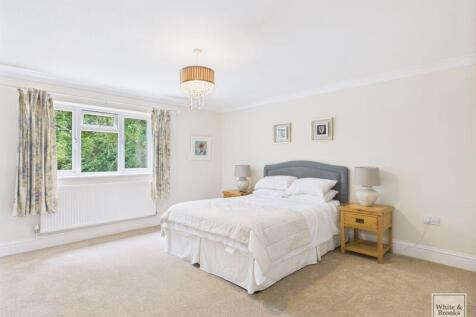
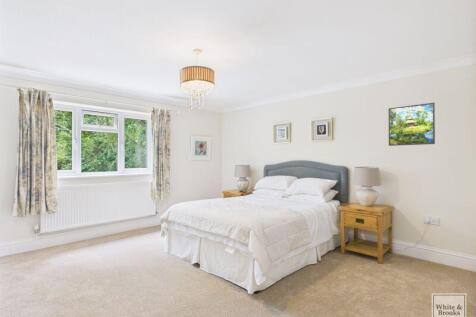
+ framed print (410, 125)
